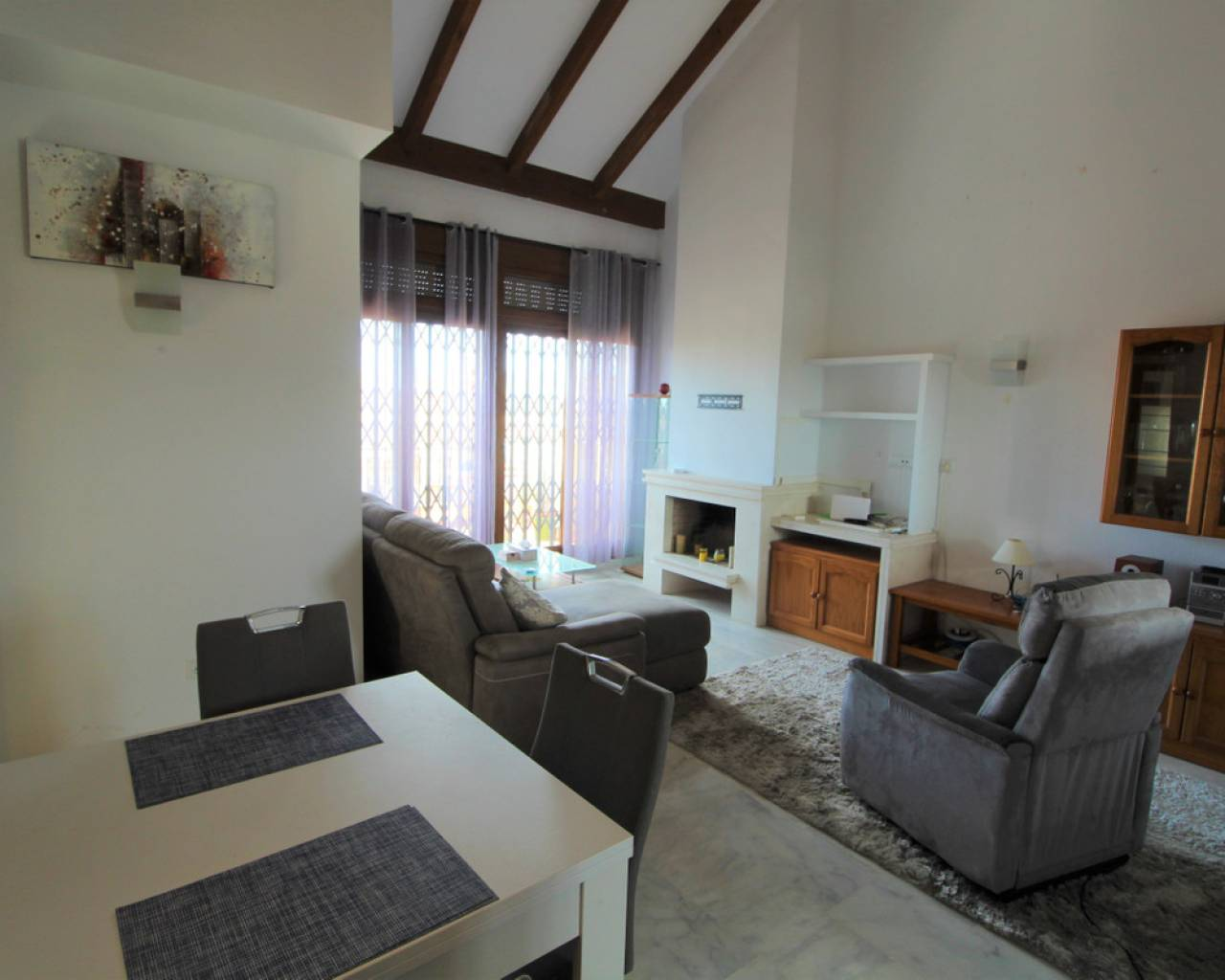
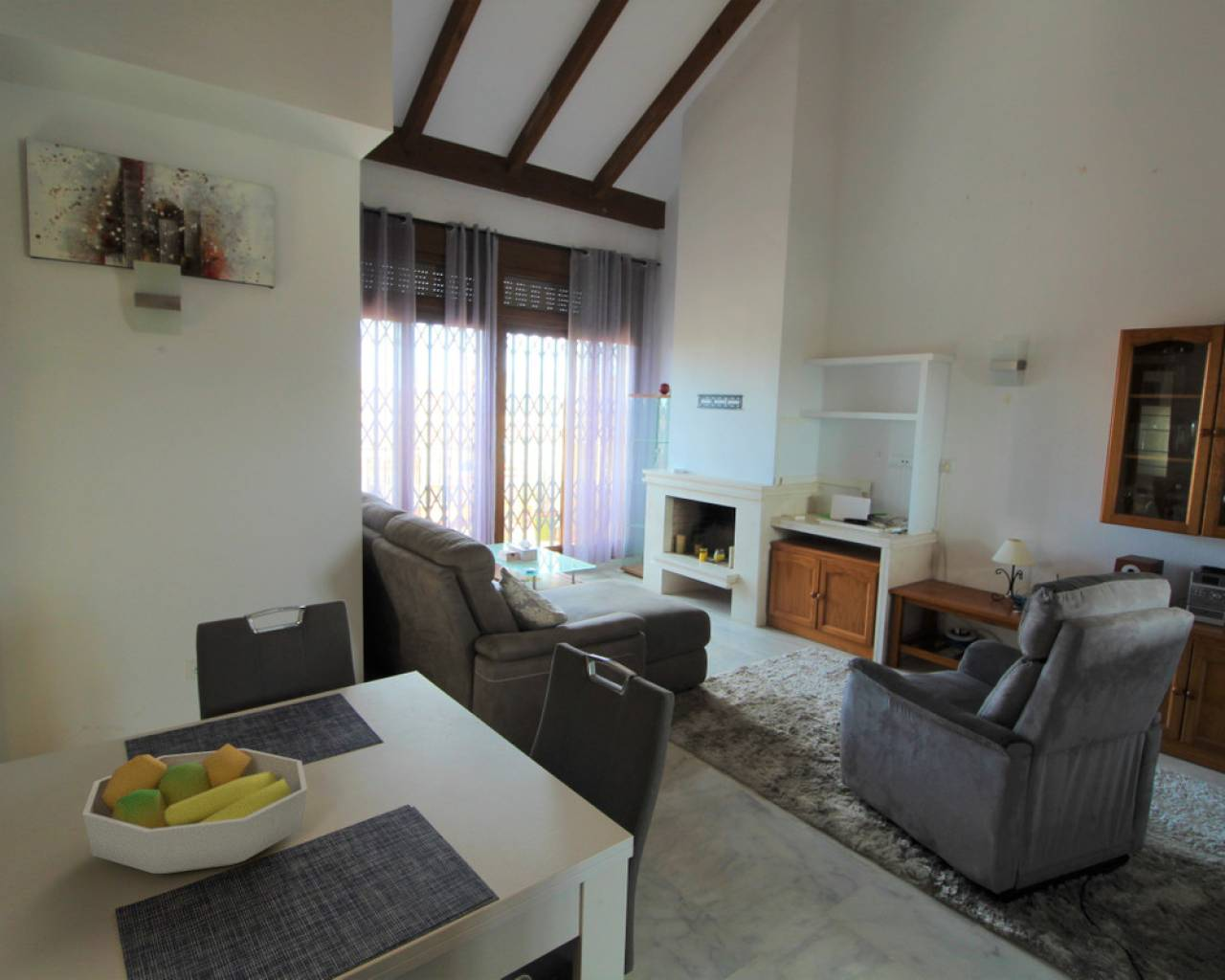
+ fruit bowl (201, 799)
